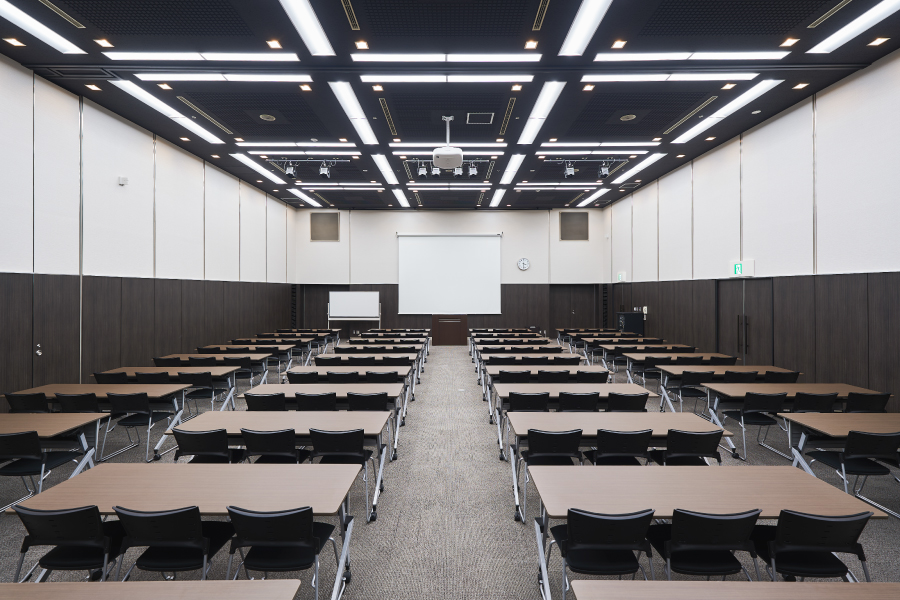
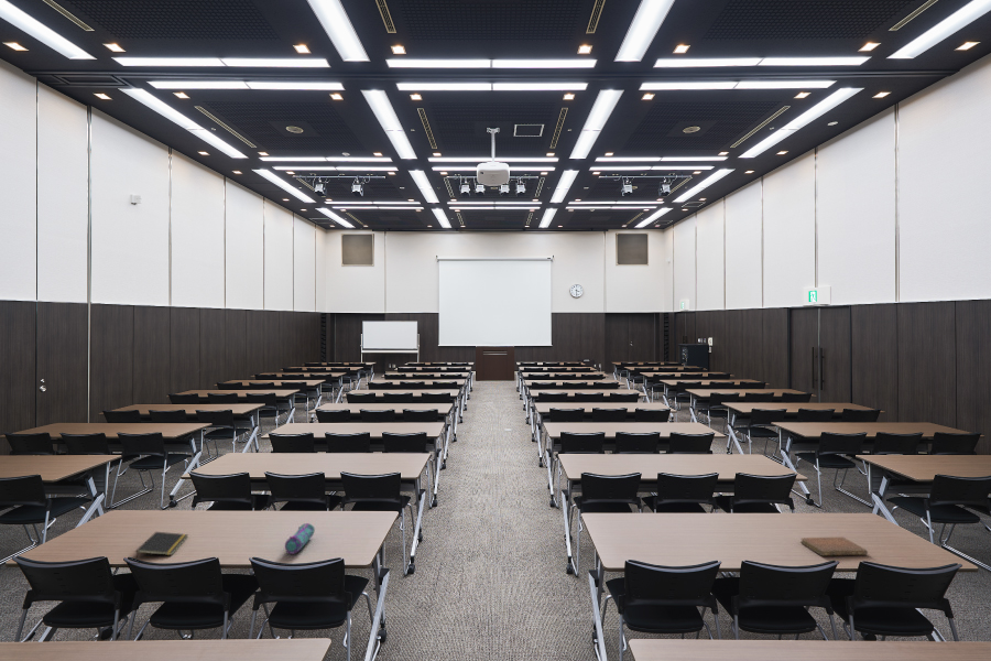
+ notepad (163, 542)
+ pencil case (300, 537)
+ notebook (832, 545)
